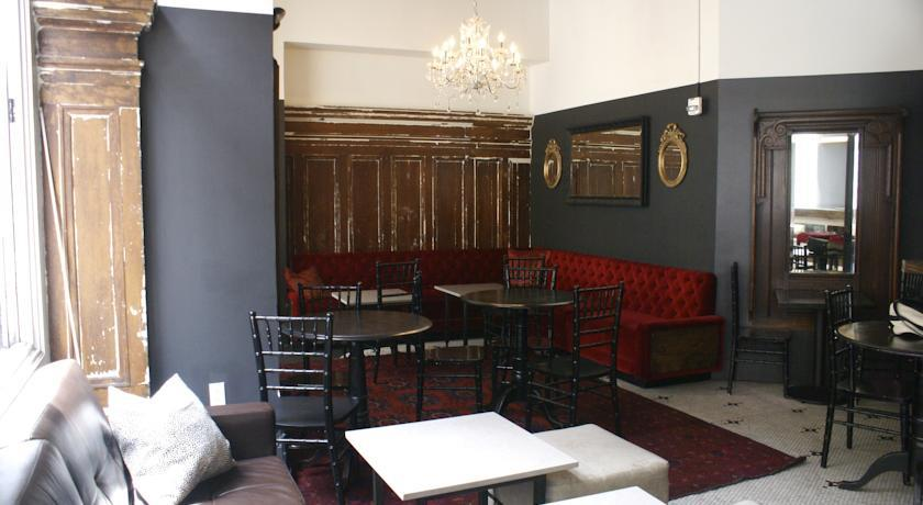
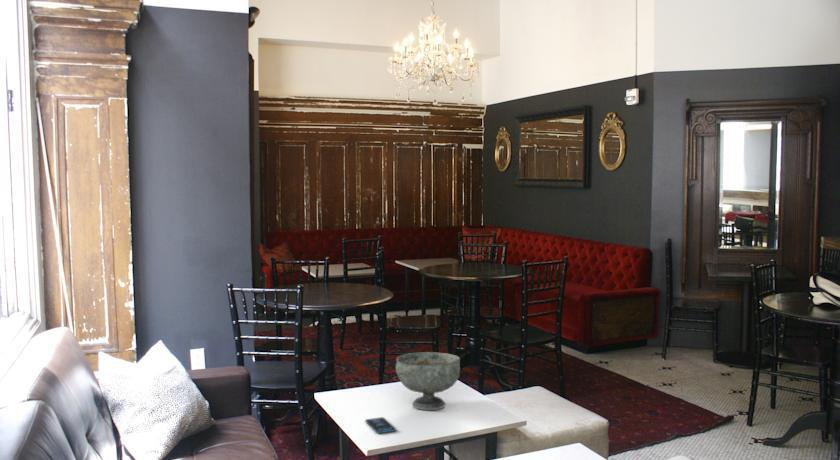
+ smartphone (380, 425)
+ decorative bowl (428, 381)
